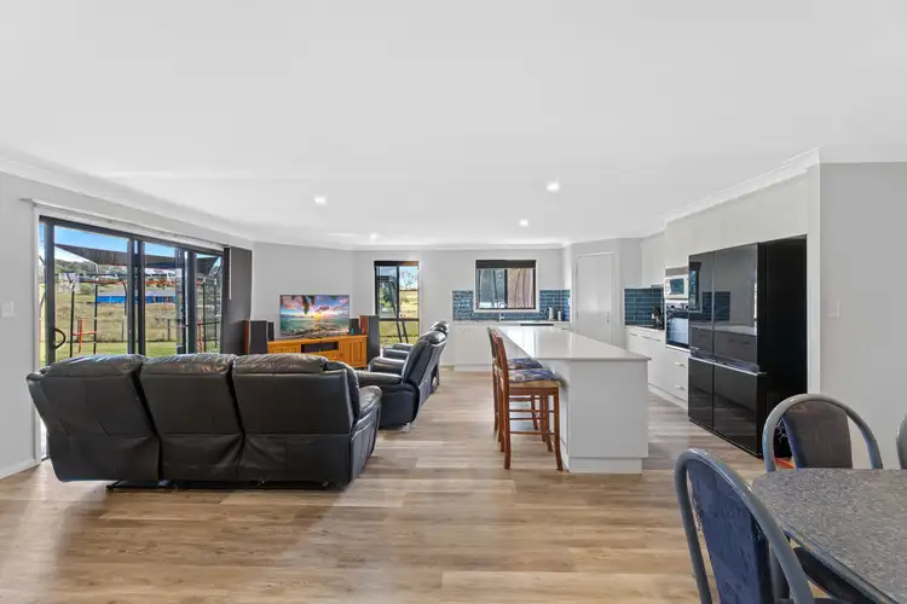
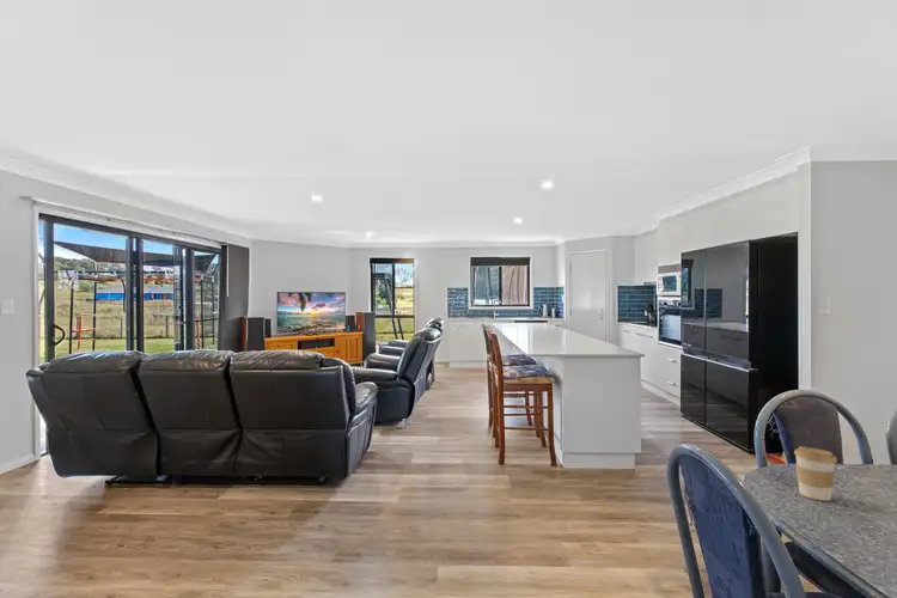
+ coffee cup (814, 471)
